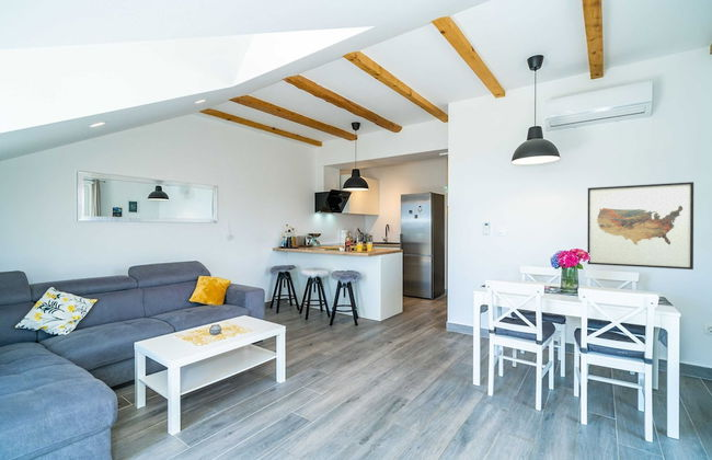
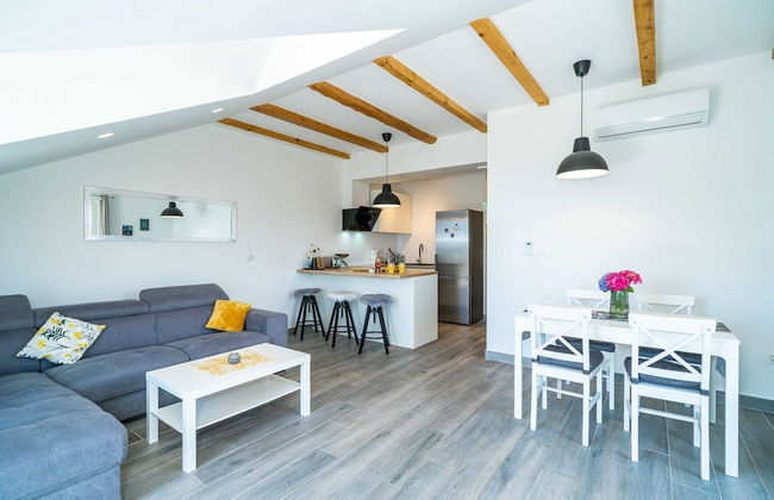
- wall art (636, 226)
